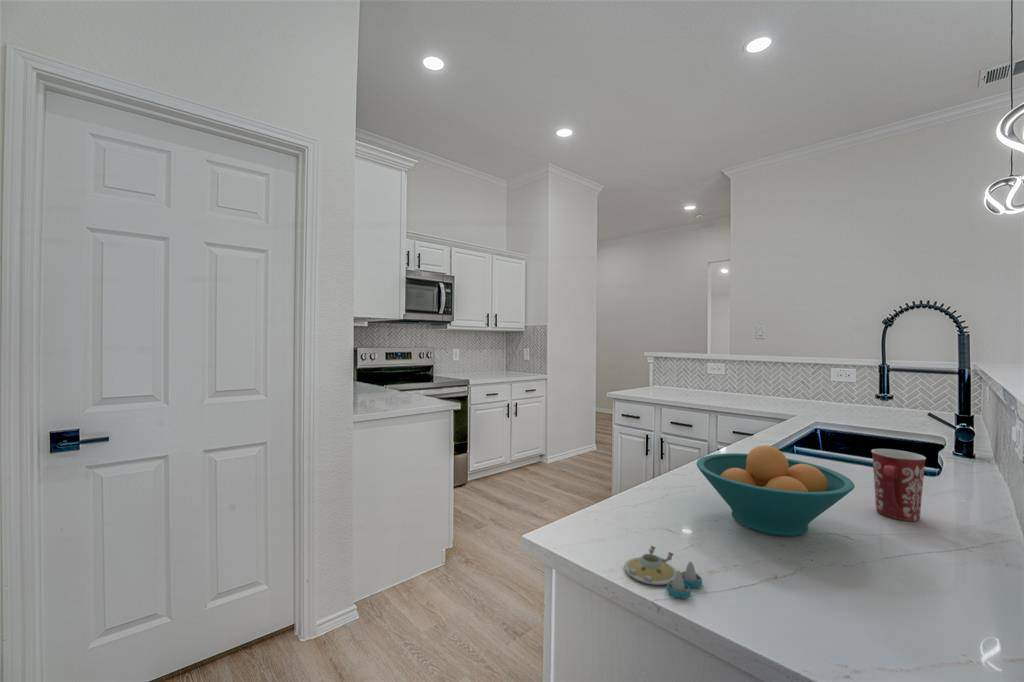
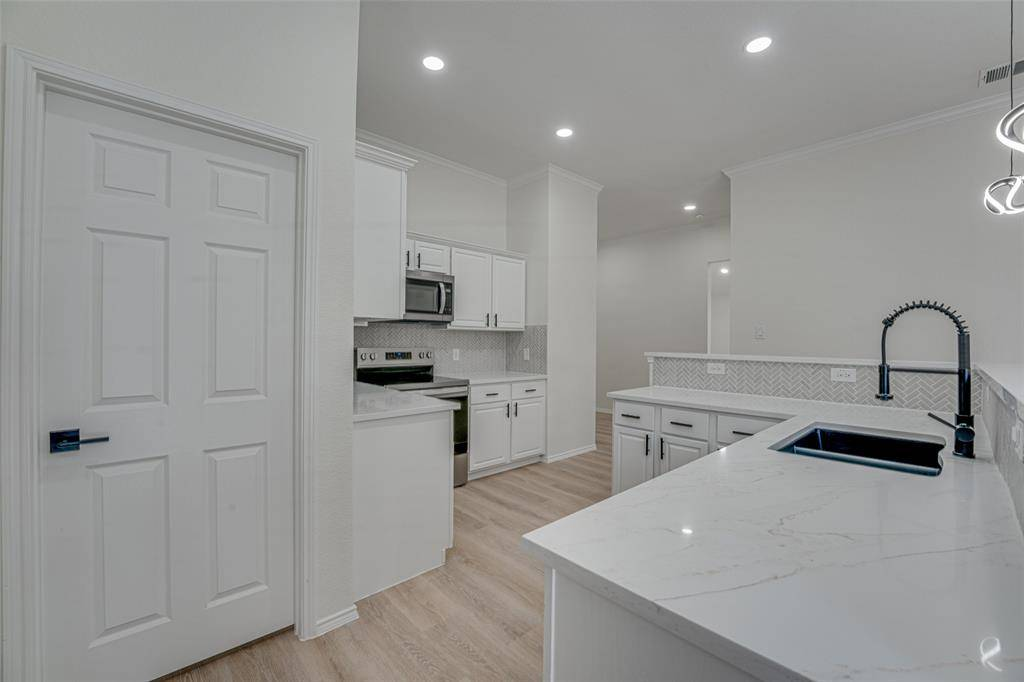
- mug (894, 485)
- salt and pepper shaker set (660, 565)
- fruit bowl (768, 484)
